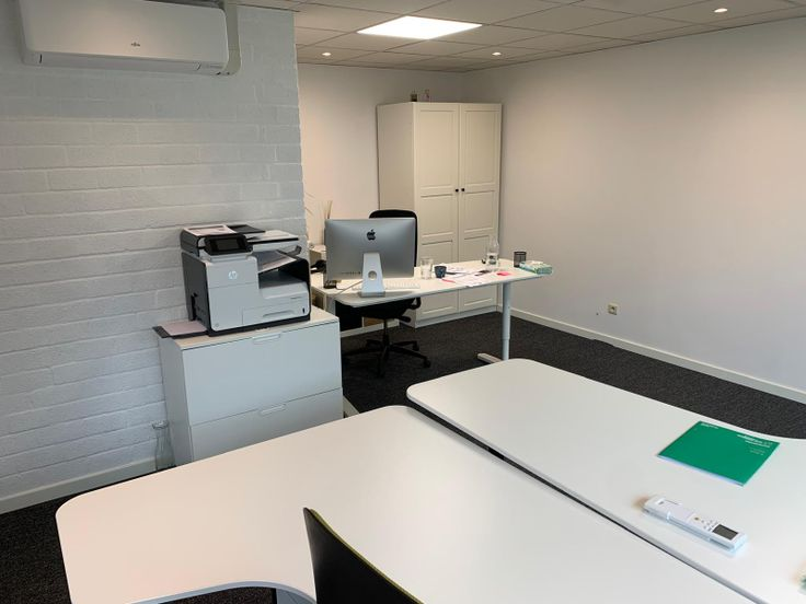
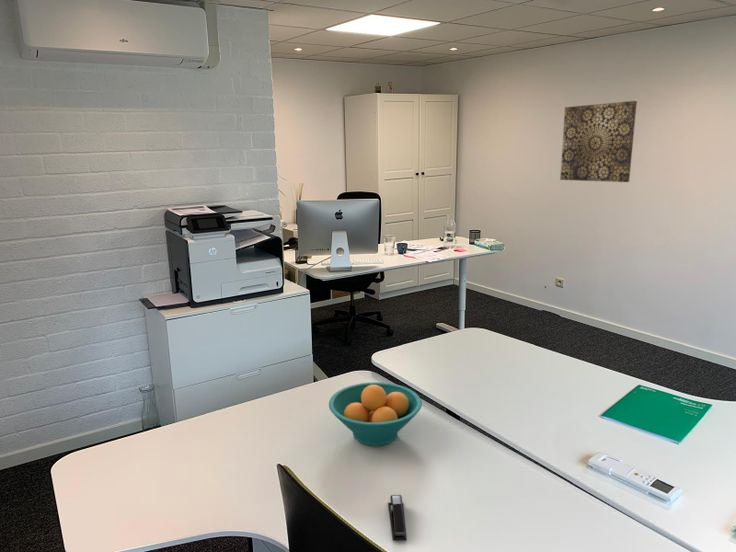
+ stapler (397, 514)
+ fruit bowl (375, 410)
+ wall art (595, 143)
